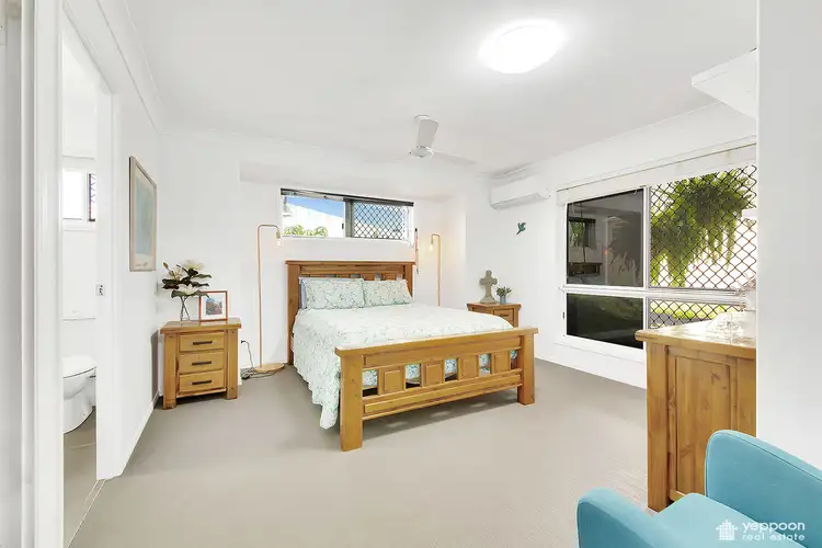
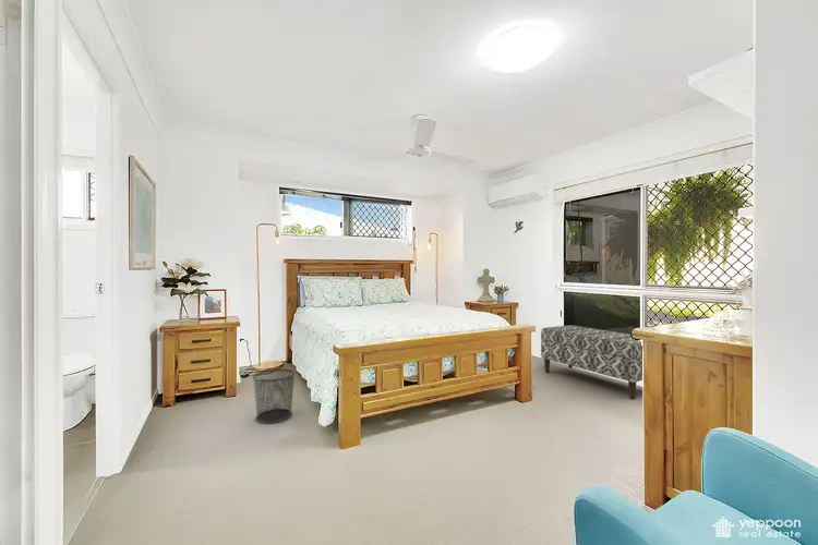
+ bench (597, 356)
+ waste bin (275, 395)
